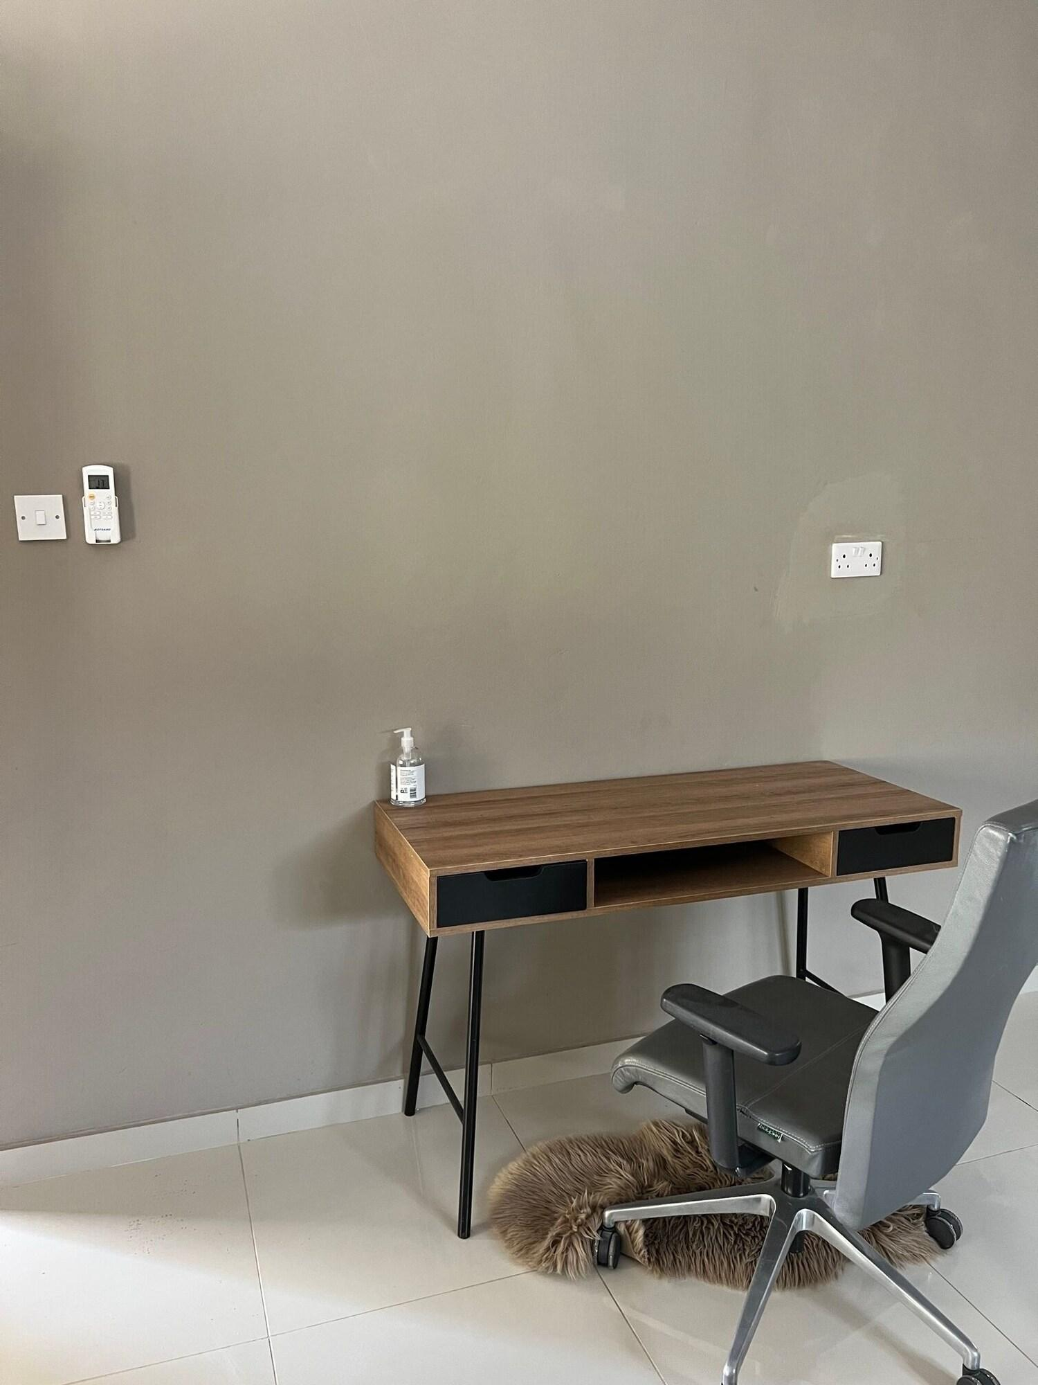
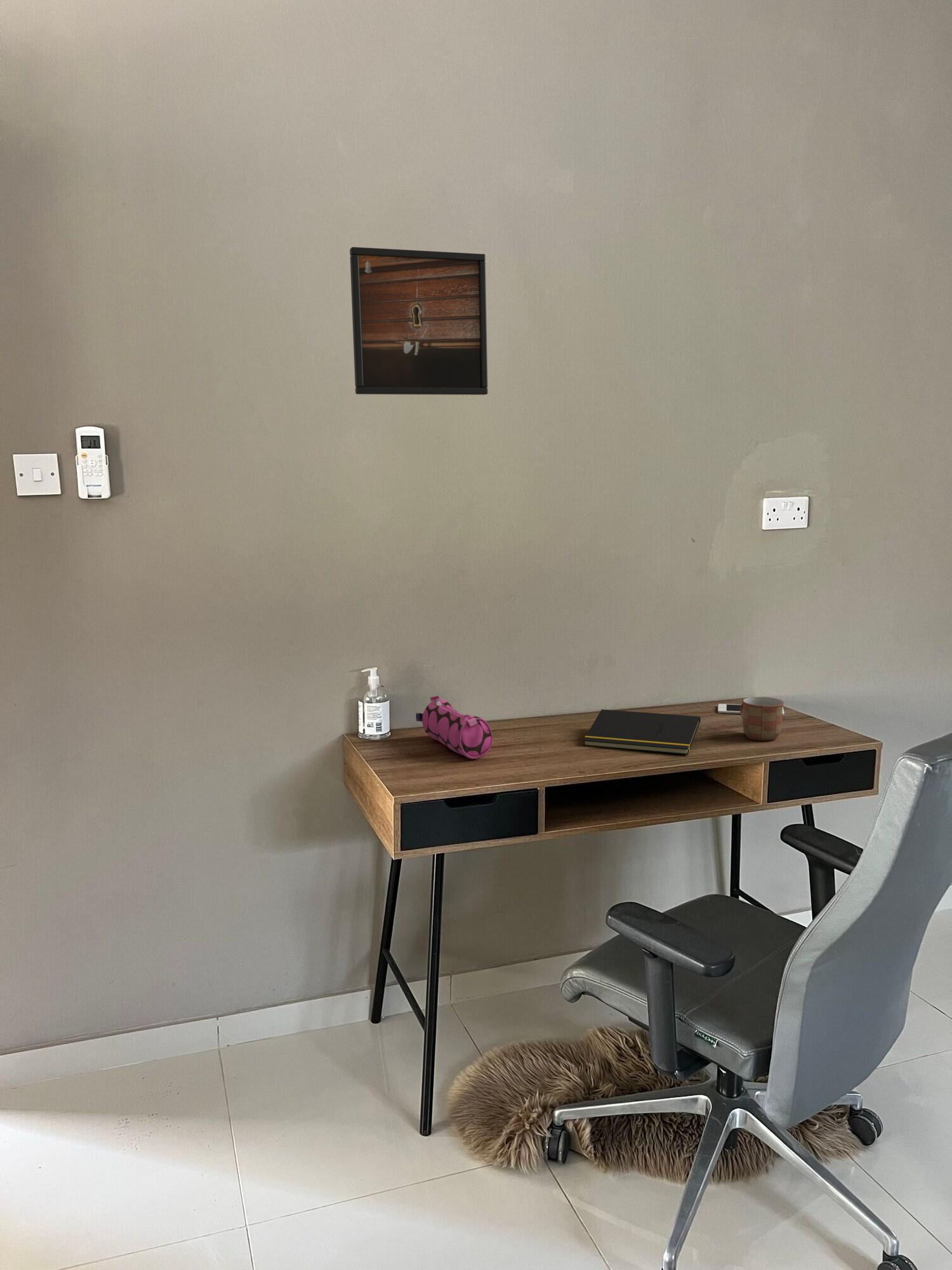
+ mug (758, 718)
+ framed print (421, 323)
+ notepad (642, 731)
+ pencil case (455, 726)
+ cell phone (740, 707)
